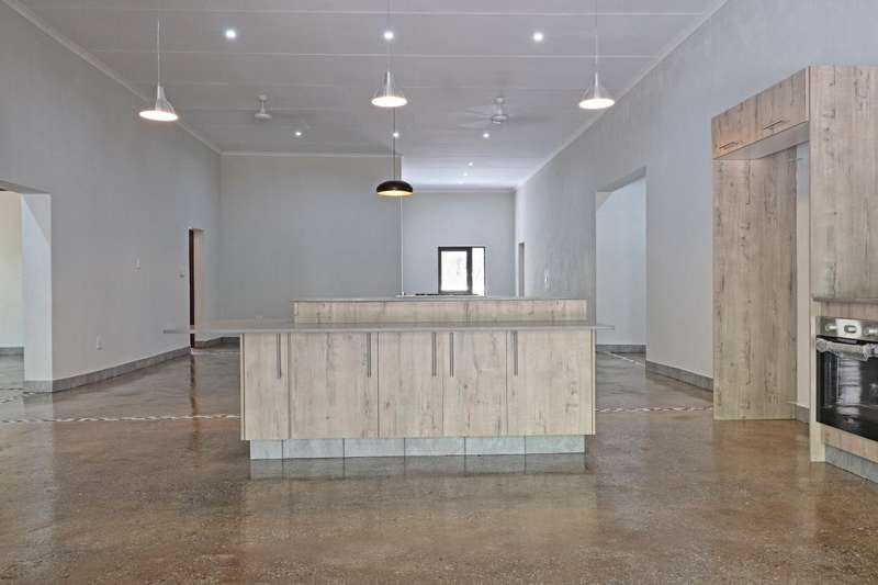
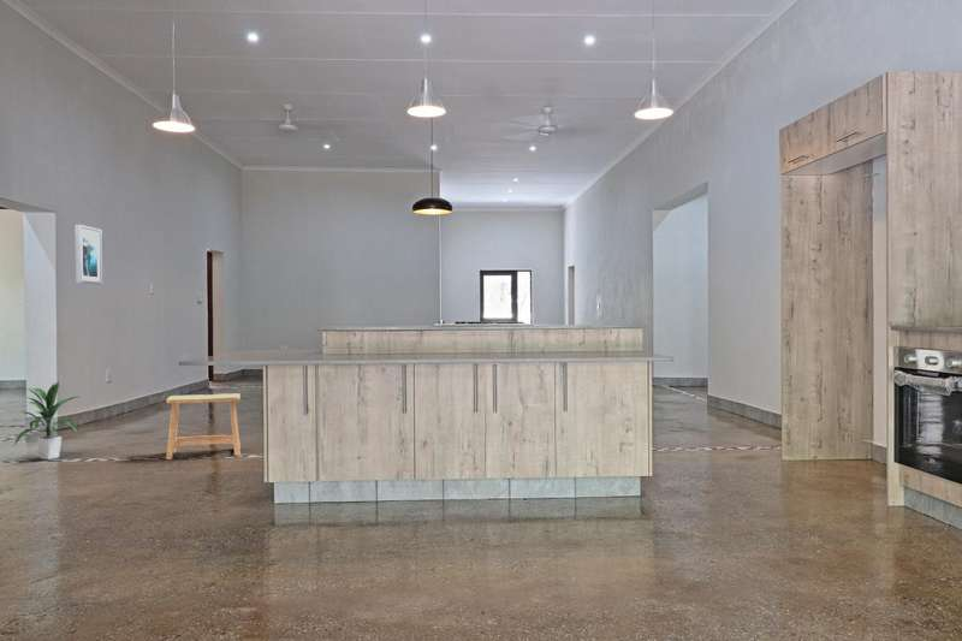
+ wall art (89, 255)
+ indoor plant (46, 419)
+ stool (204, 435)
